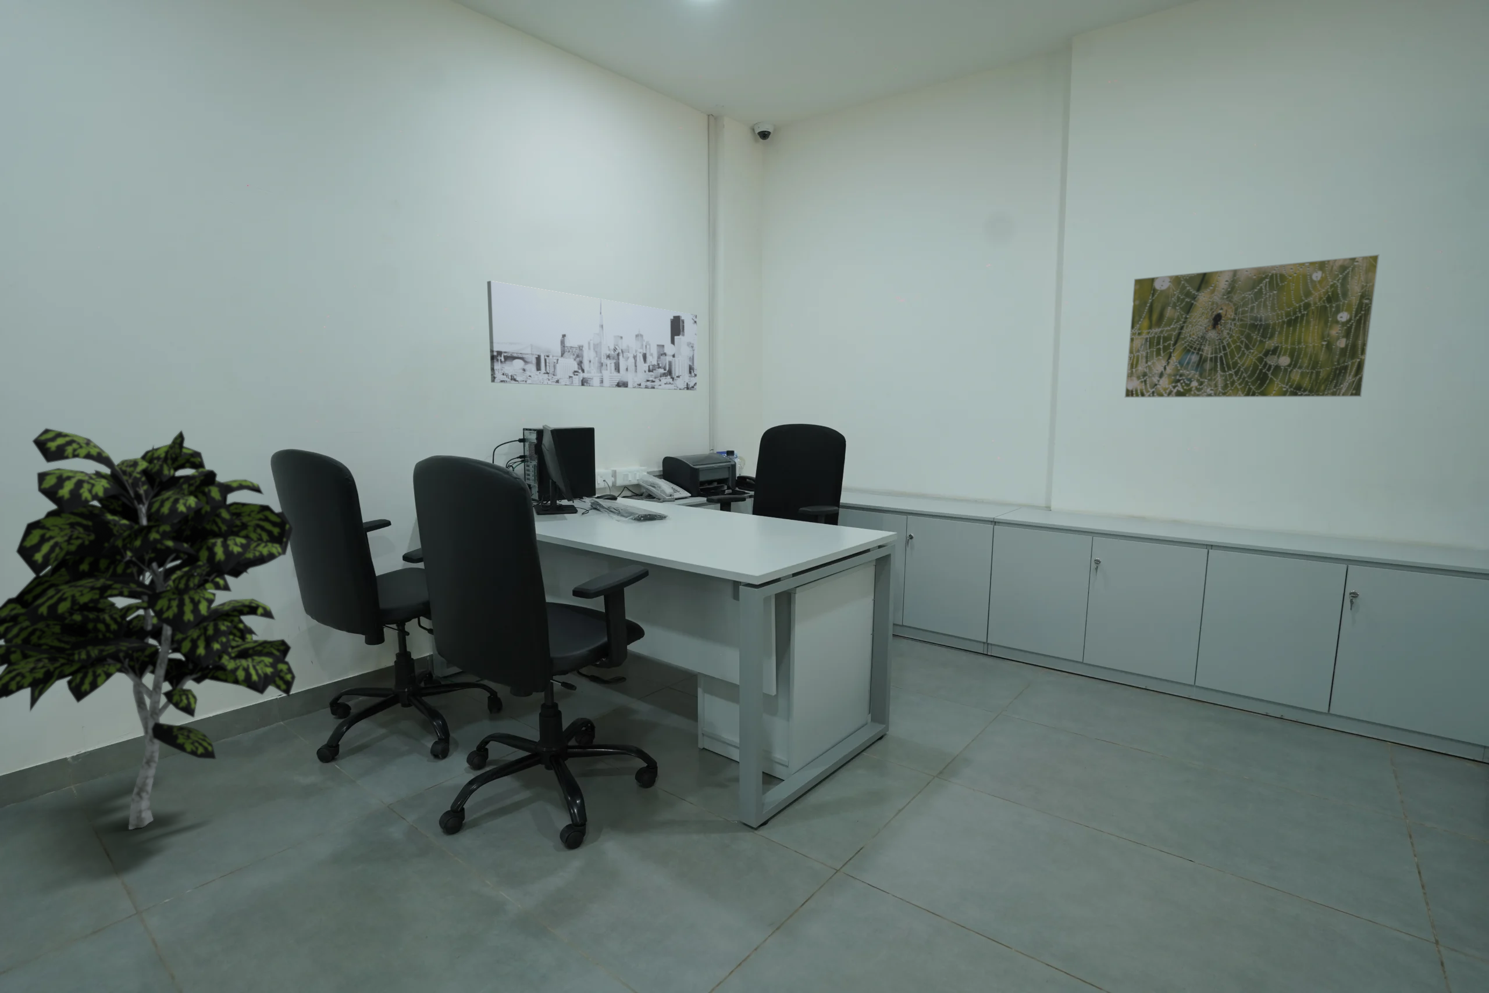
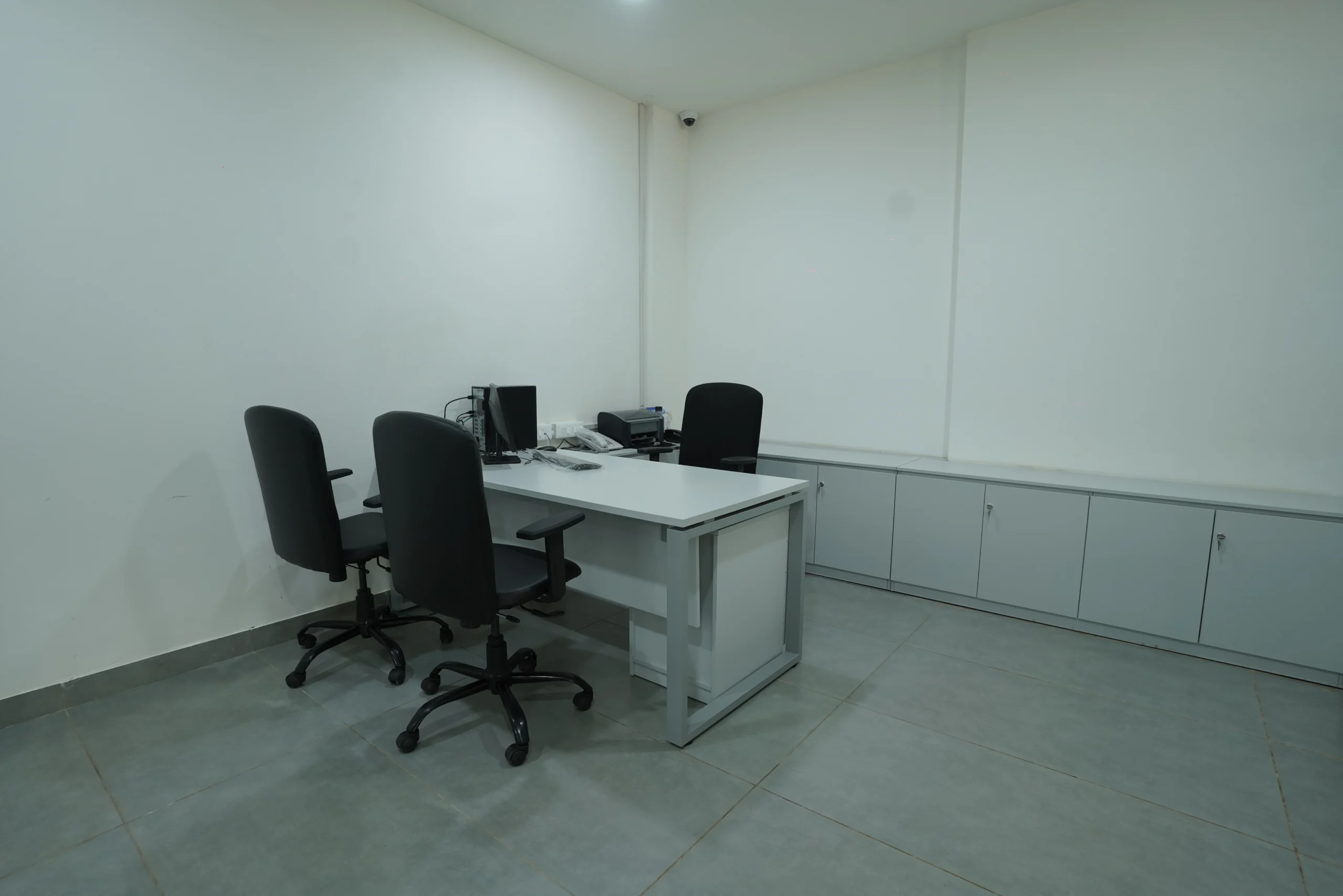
- indoor plant (145, 625)
- wall art (608, 345)
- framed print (1238, 334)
